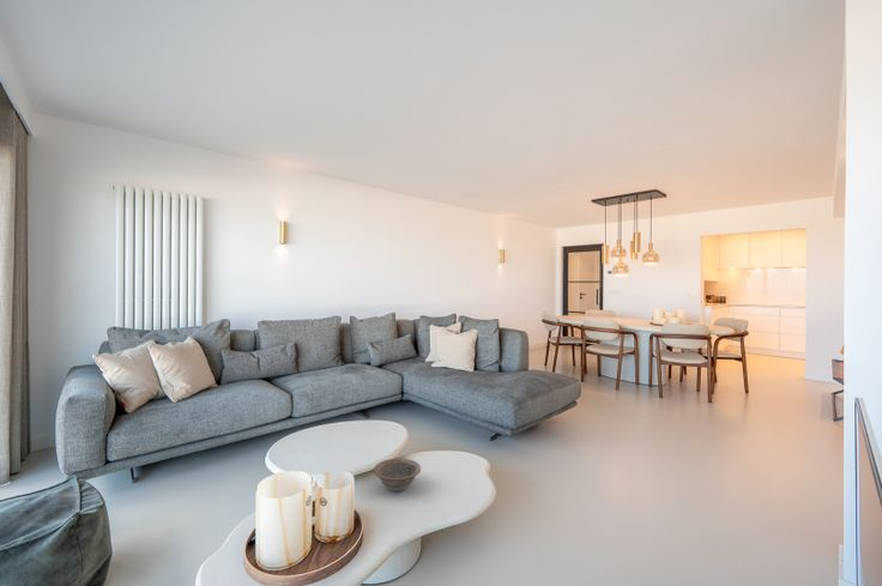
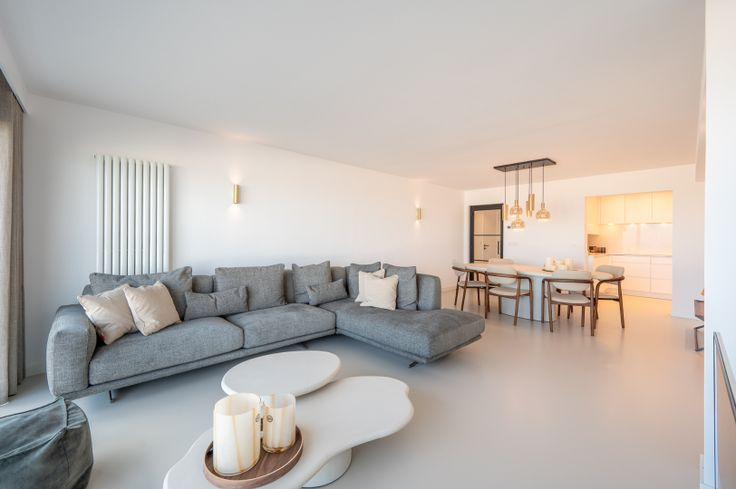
- decorative bowl (397, 477)
